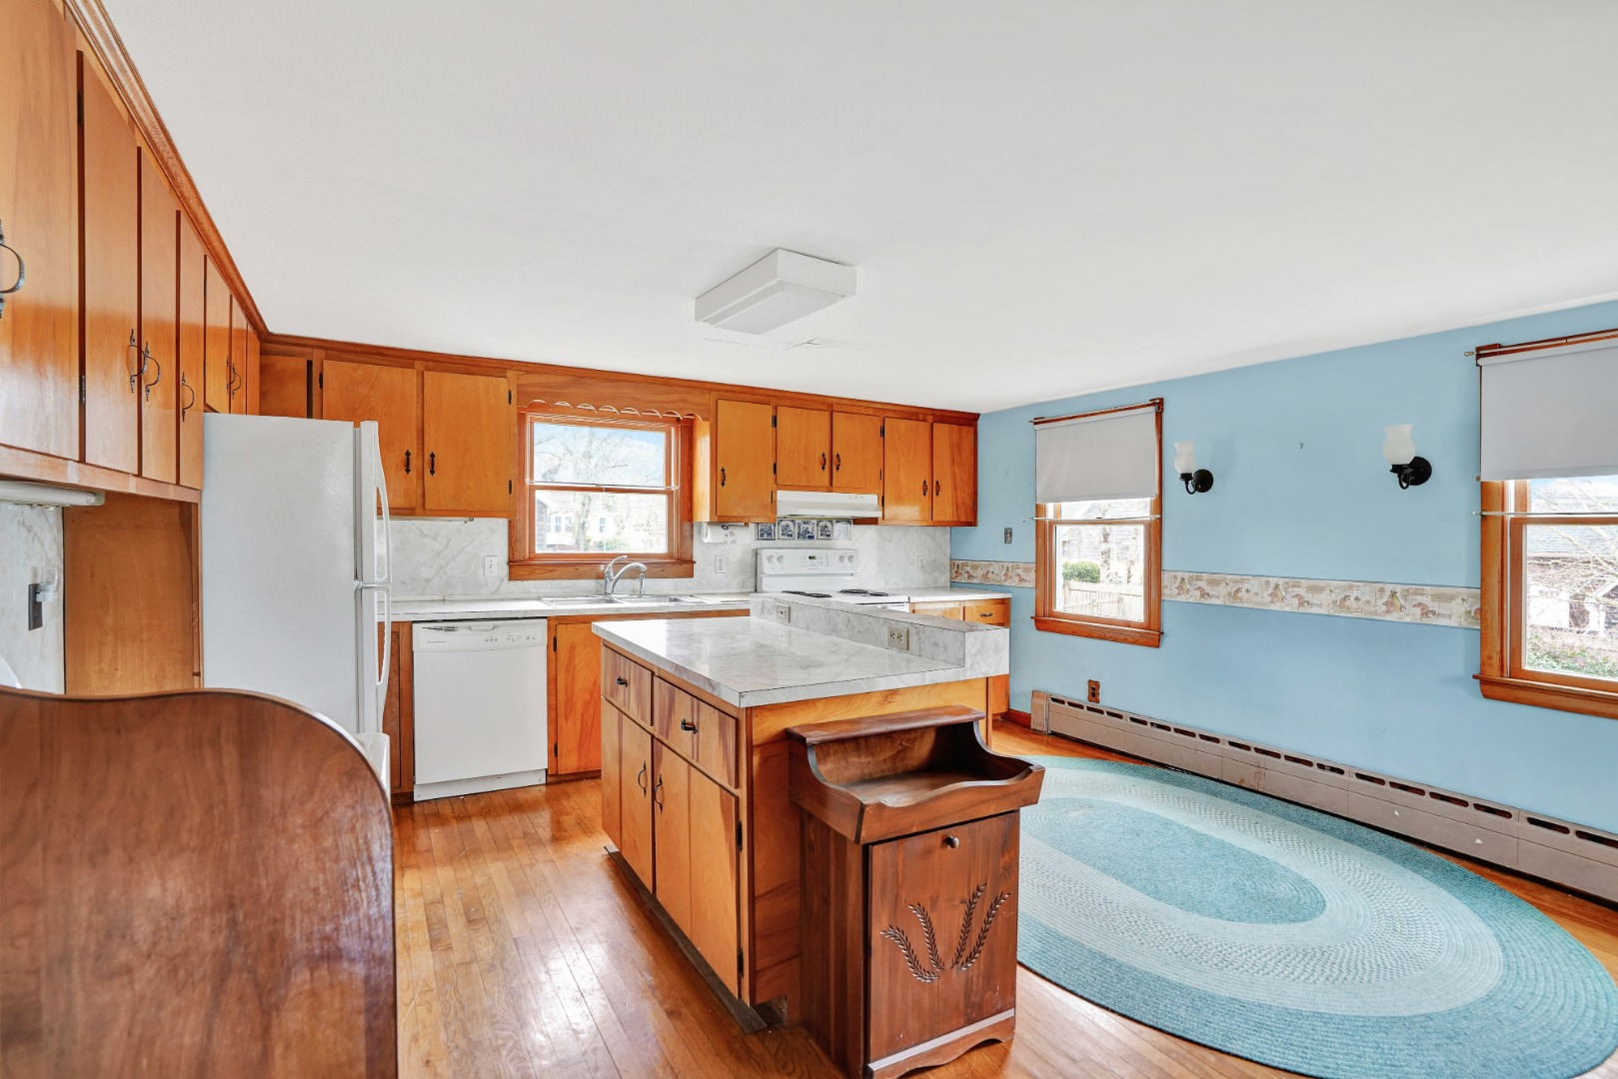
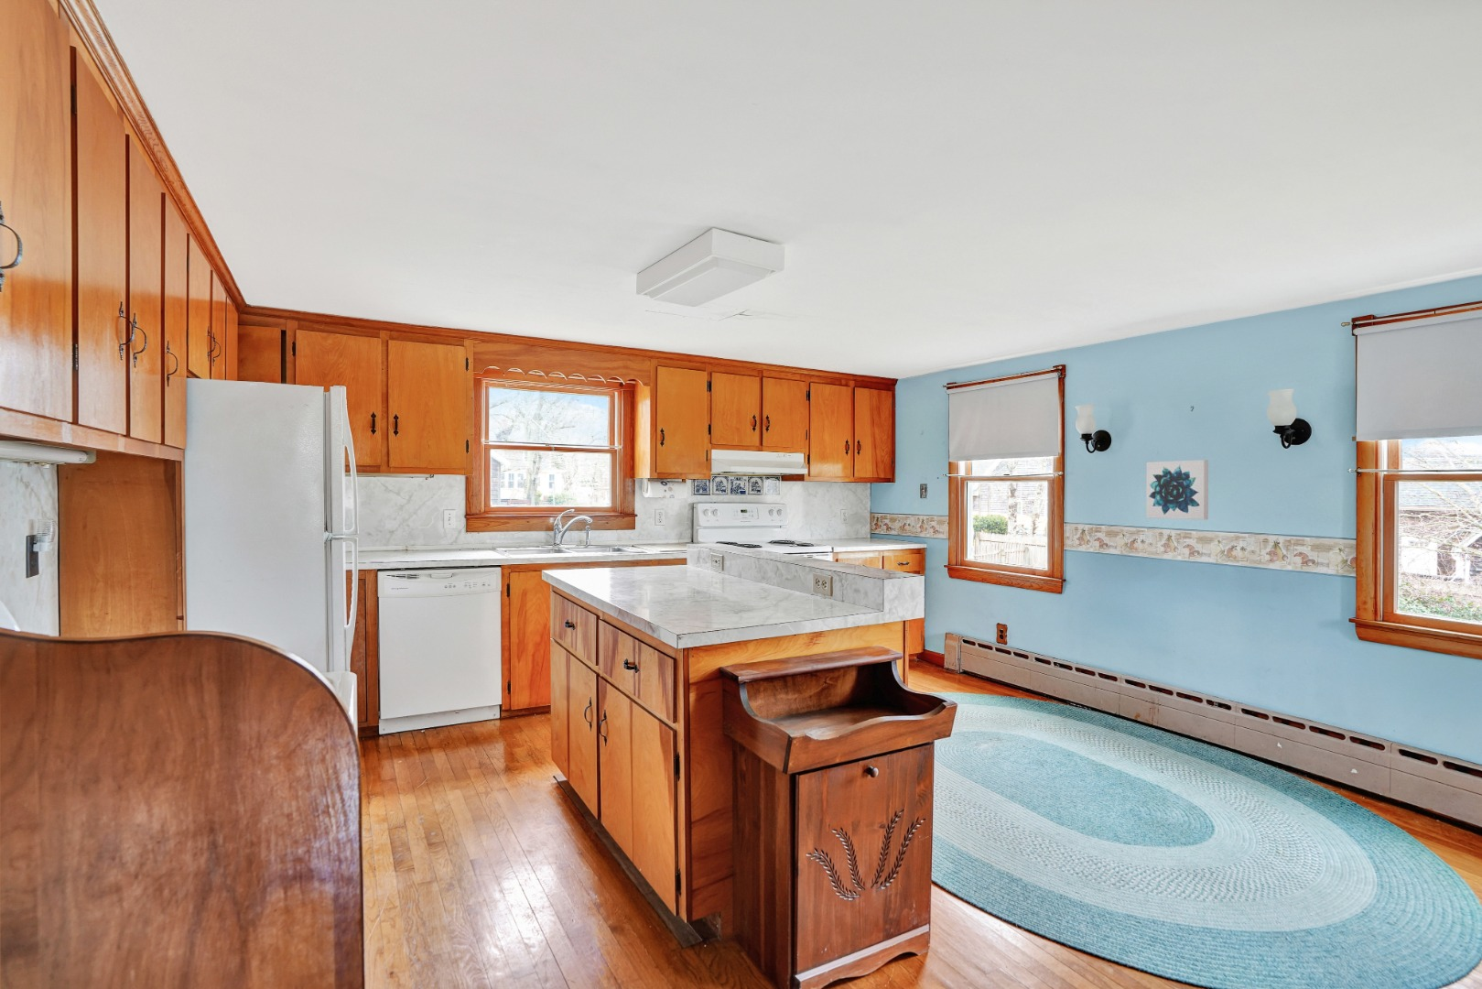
+ wall art (1176, 490)
